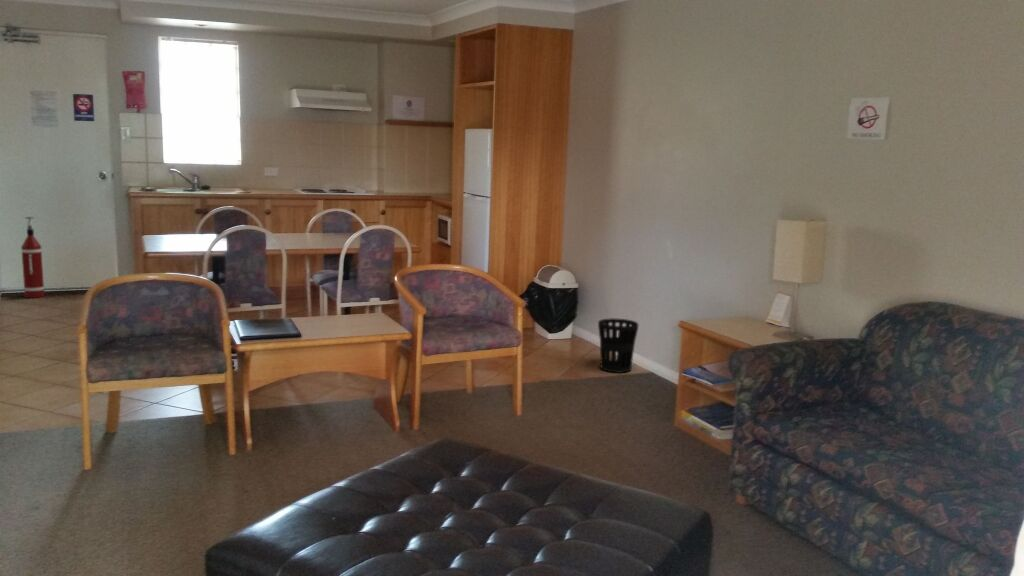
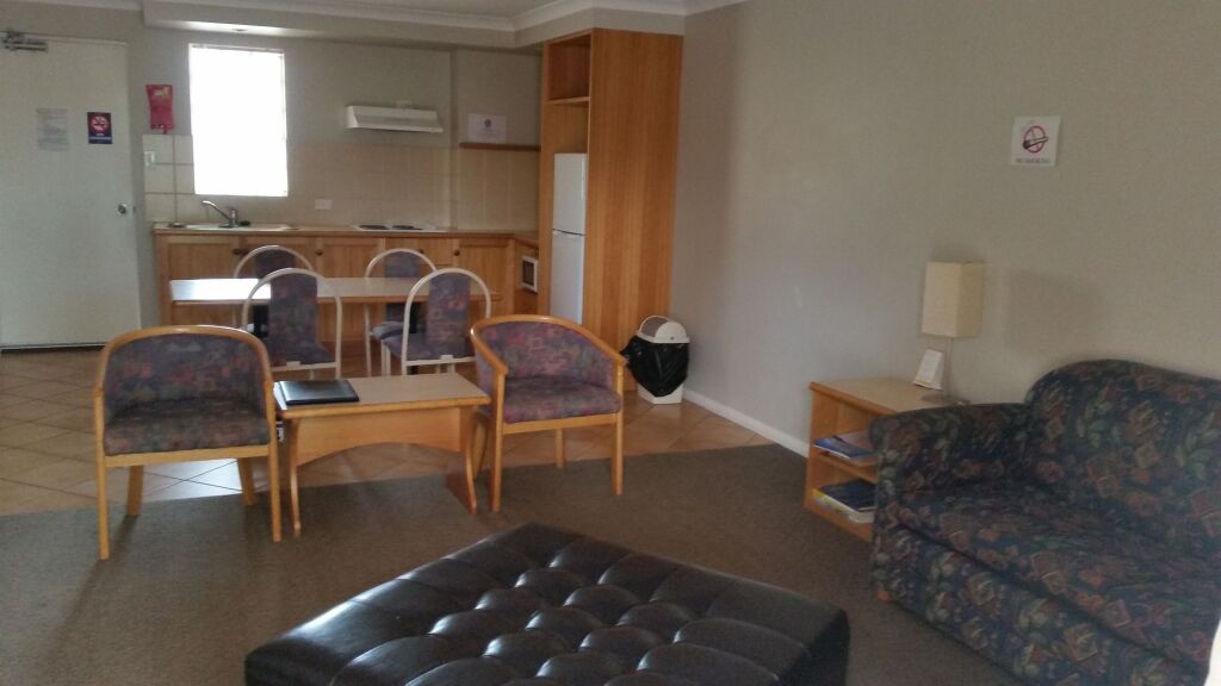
- wastebasket (617, 345)
- fire extinguisher (31, 257)
